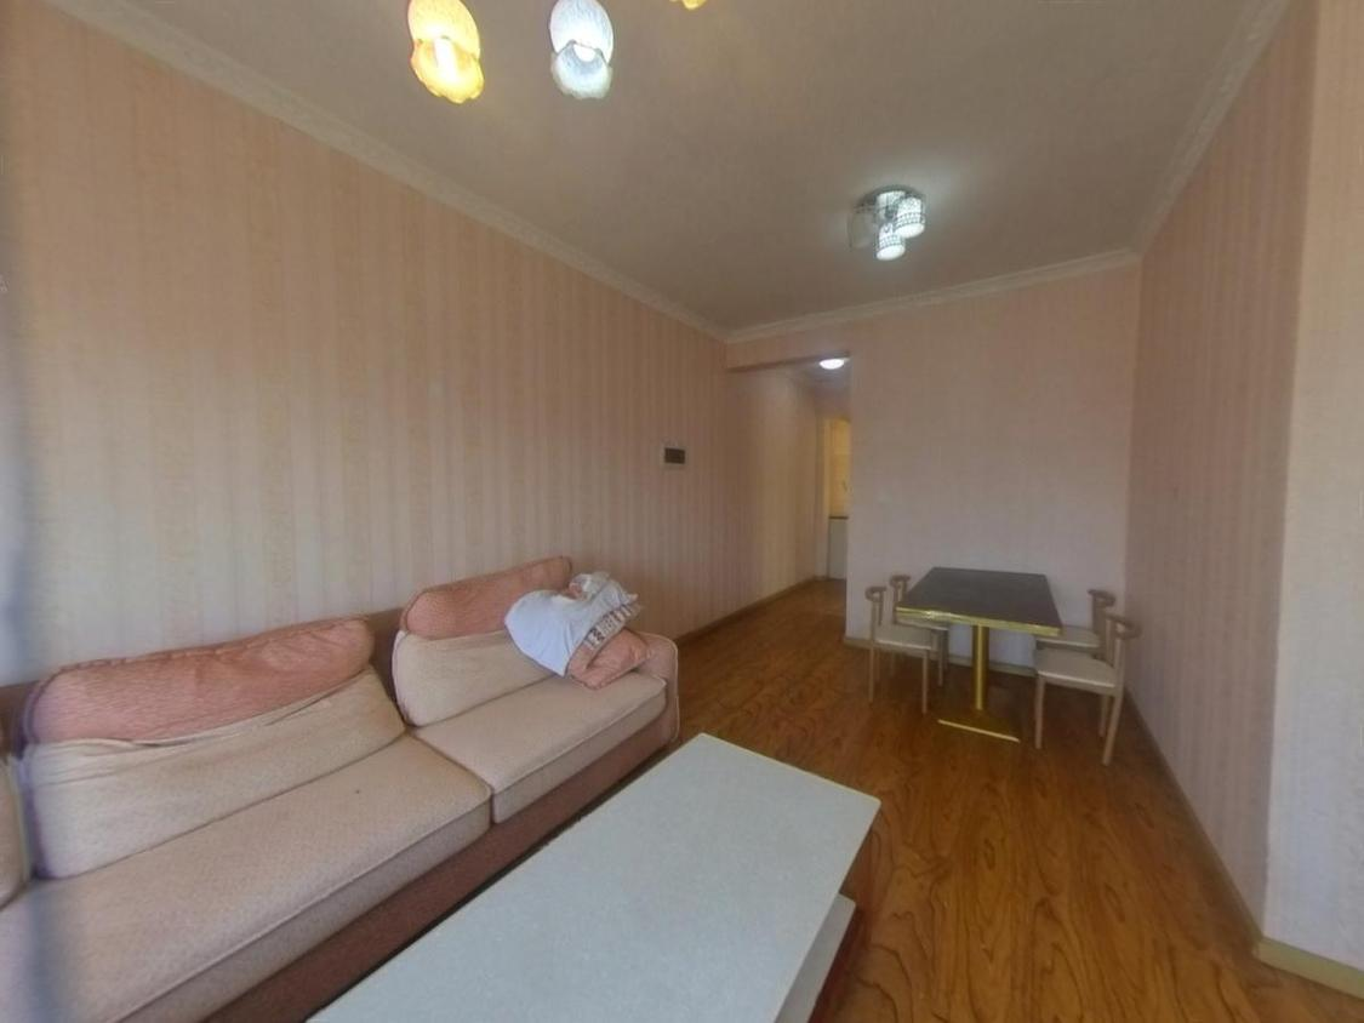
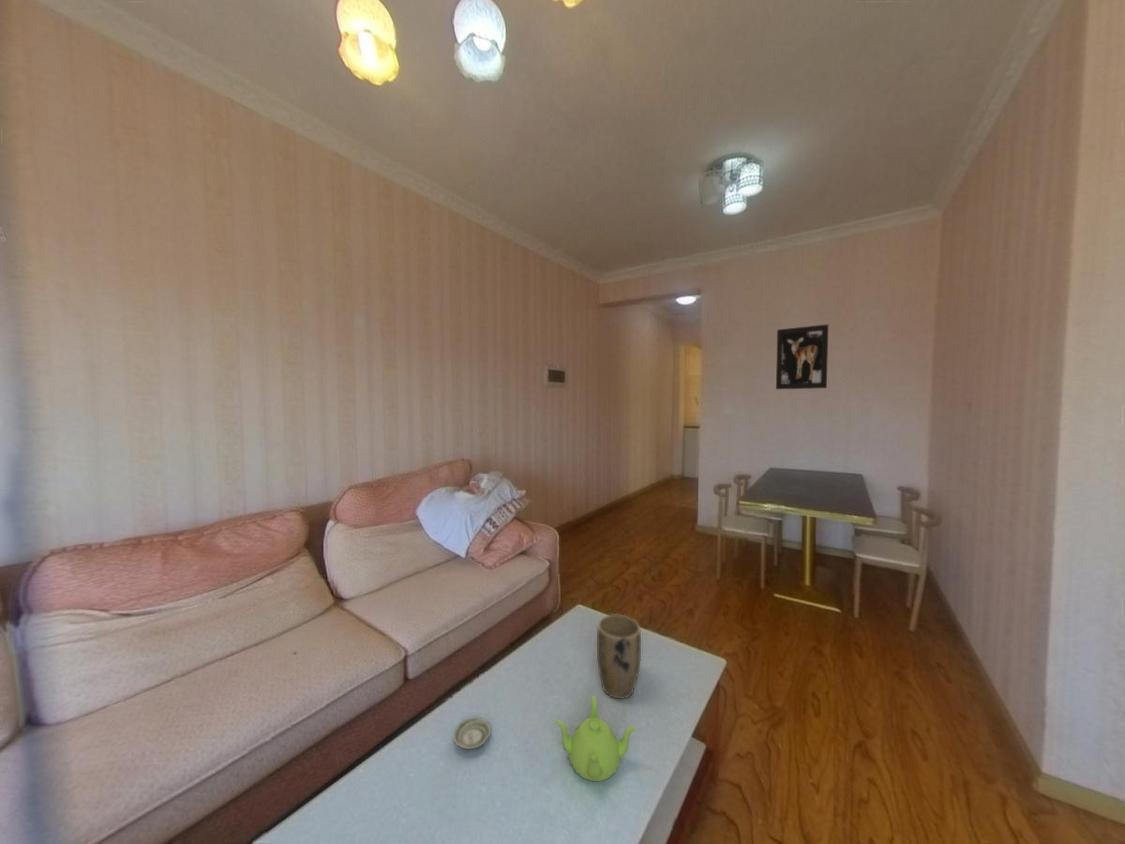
+ plant pot (618, 656)
+ wall art (801, 358)
+ teapot (595, 742)
+ saucer (472, 735)
